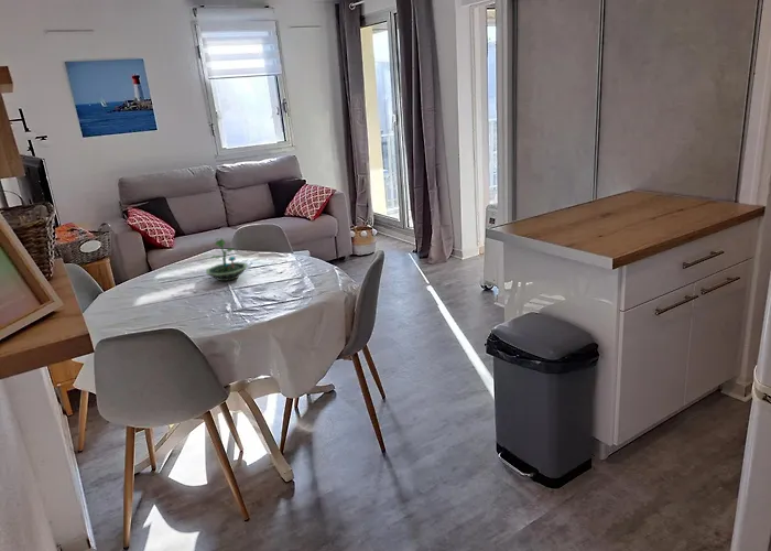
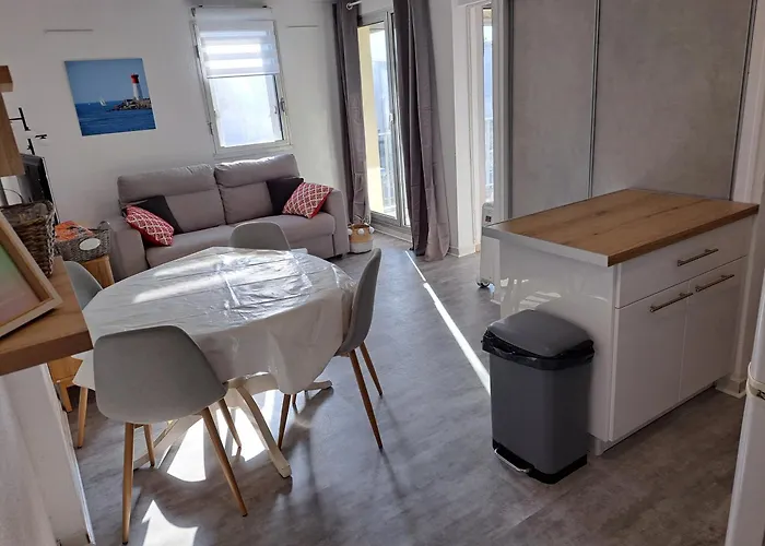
- terrarium (222, 246)
